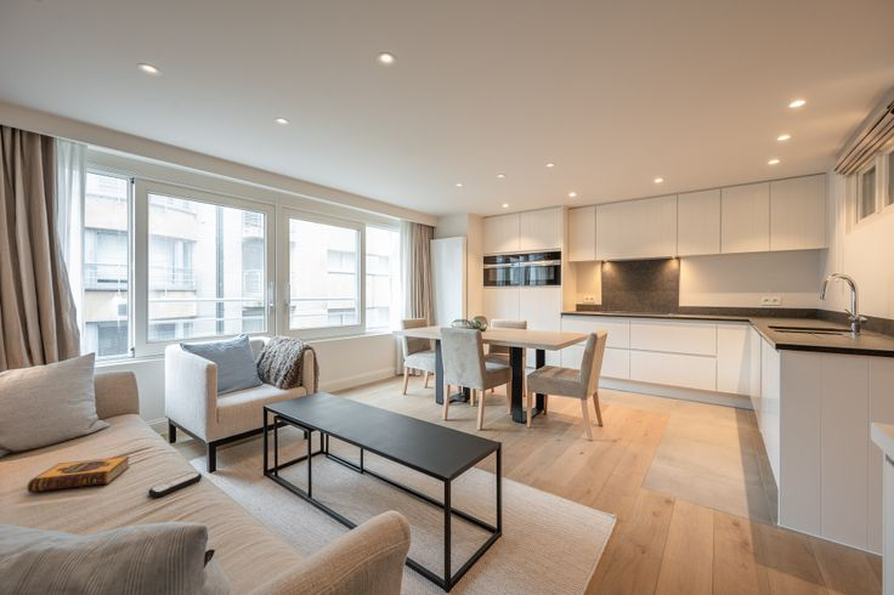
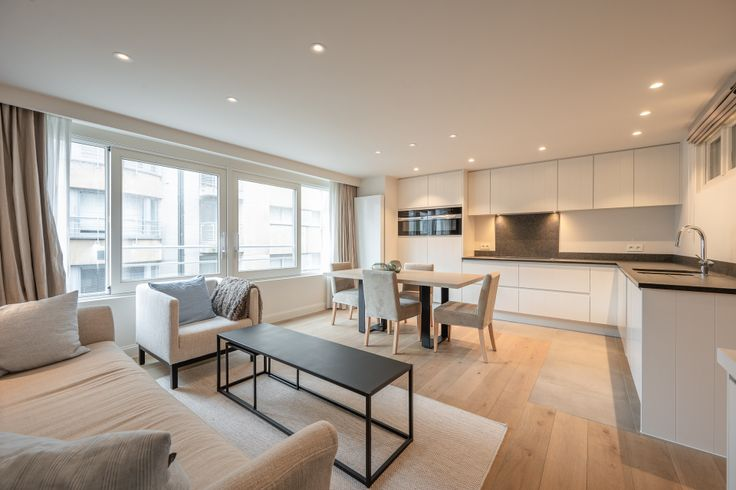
- remote control (176, 483)
- hardback book (81, 474)
